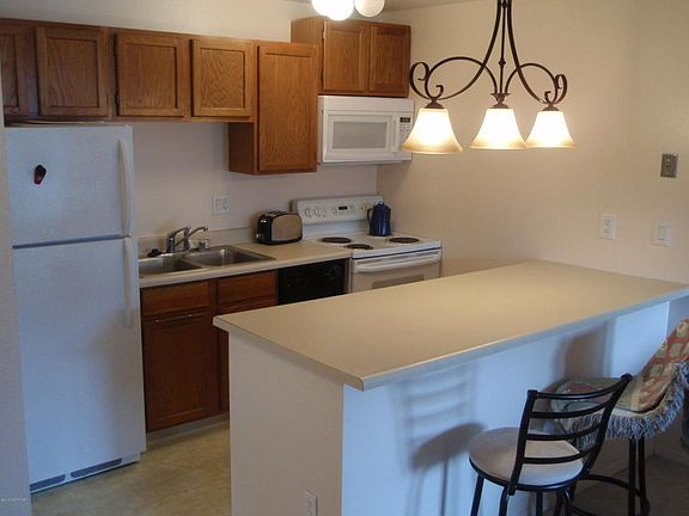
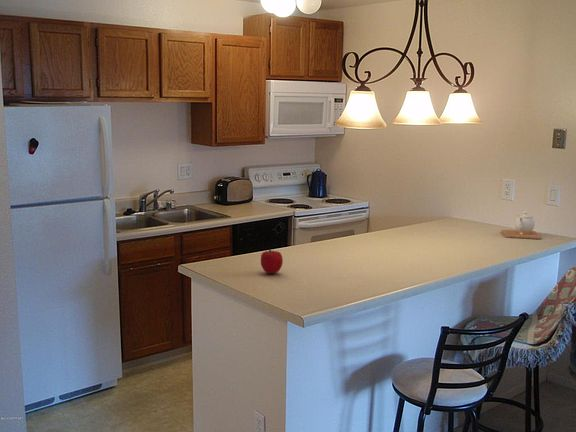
+ teapot (521, 223)
+ fruit (271, 261)
